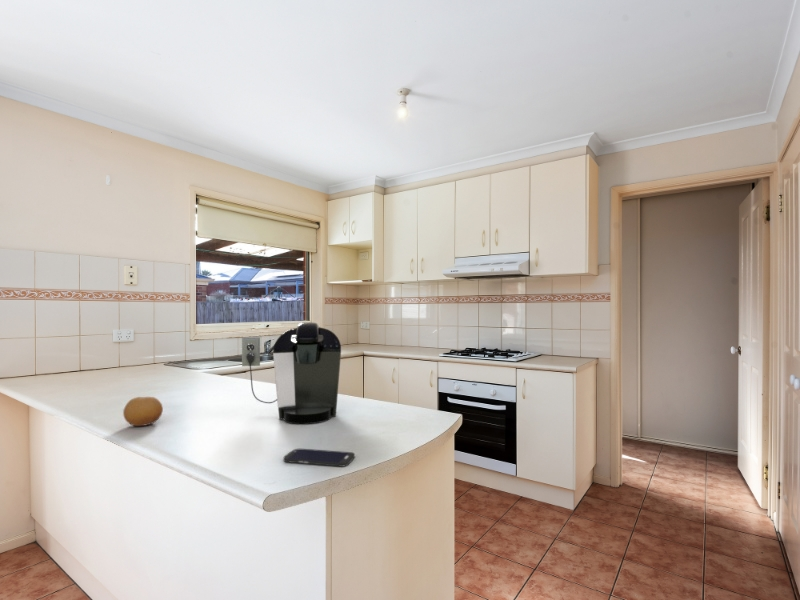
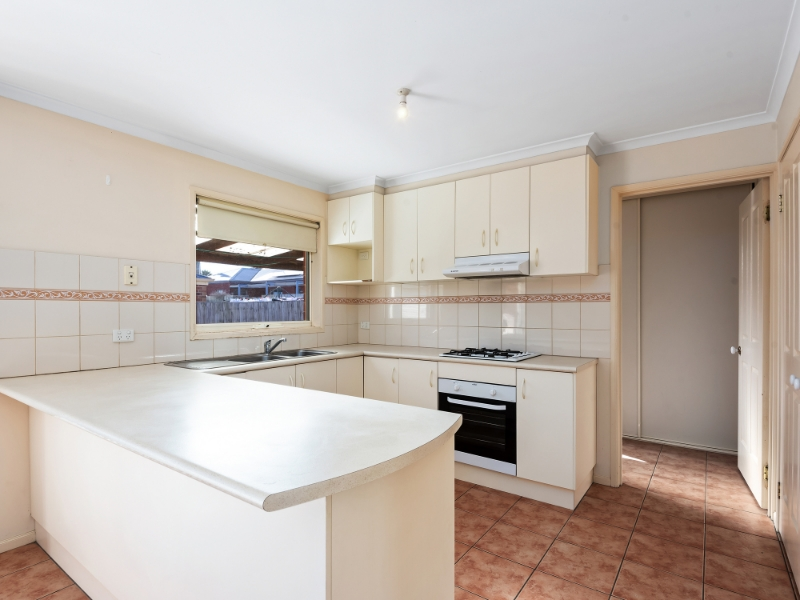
- smartphone (319, 456)
- coffee maker (289, 369)
- fruit (143, 410)
